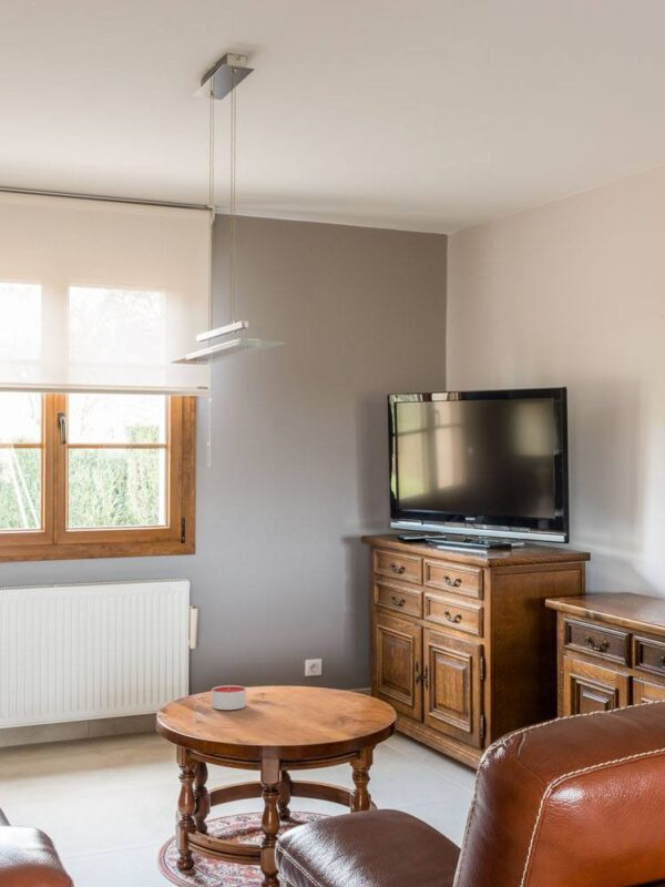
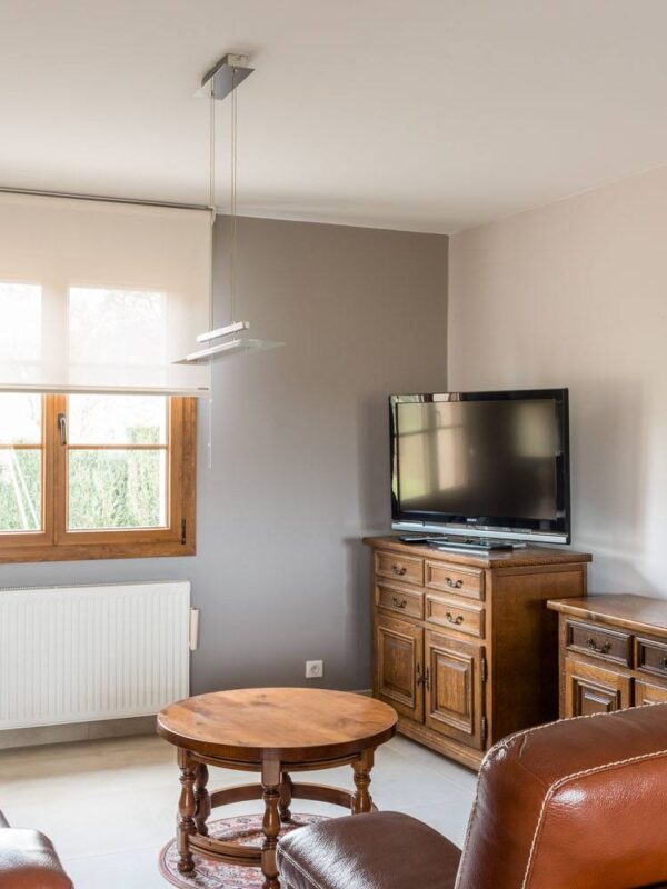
- candle (228, 696)
